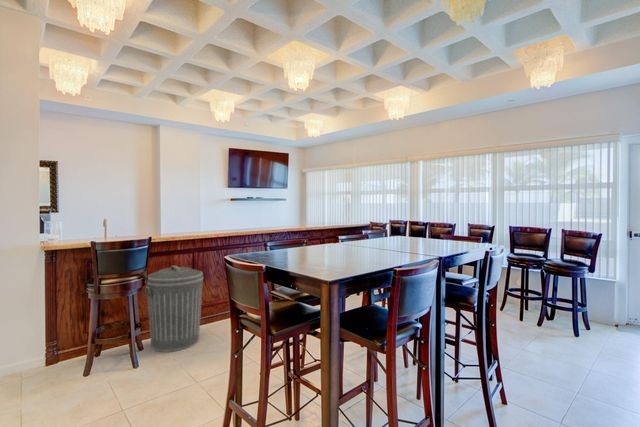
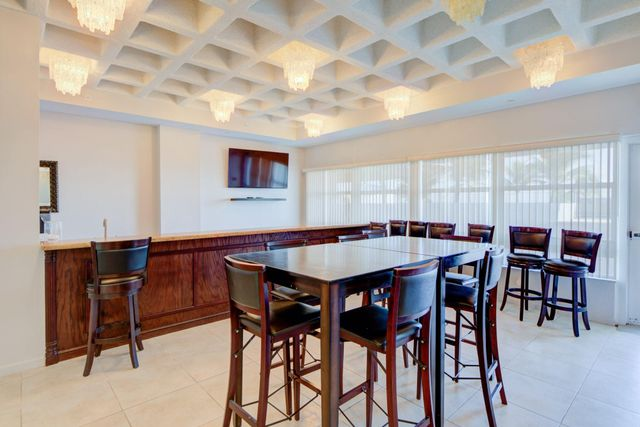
- trash can (175, 304)
